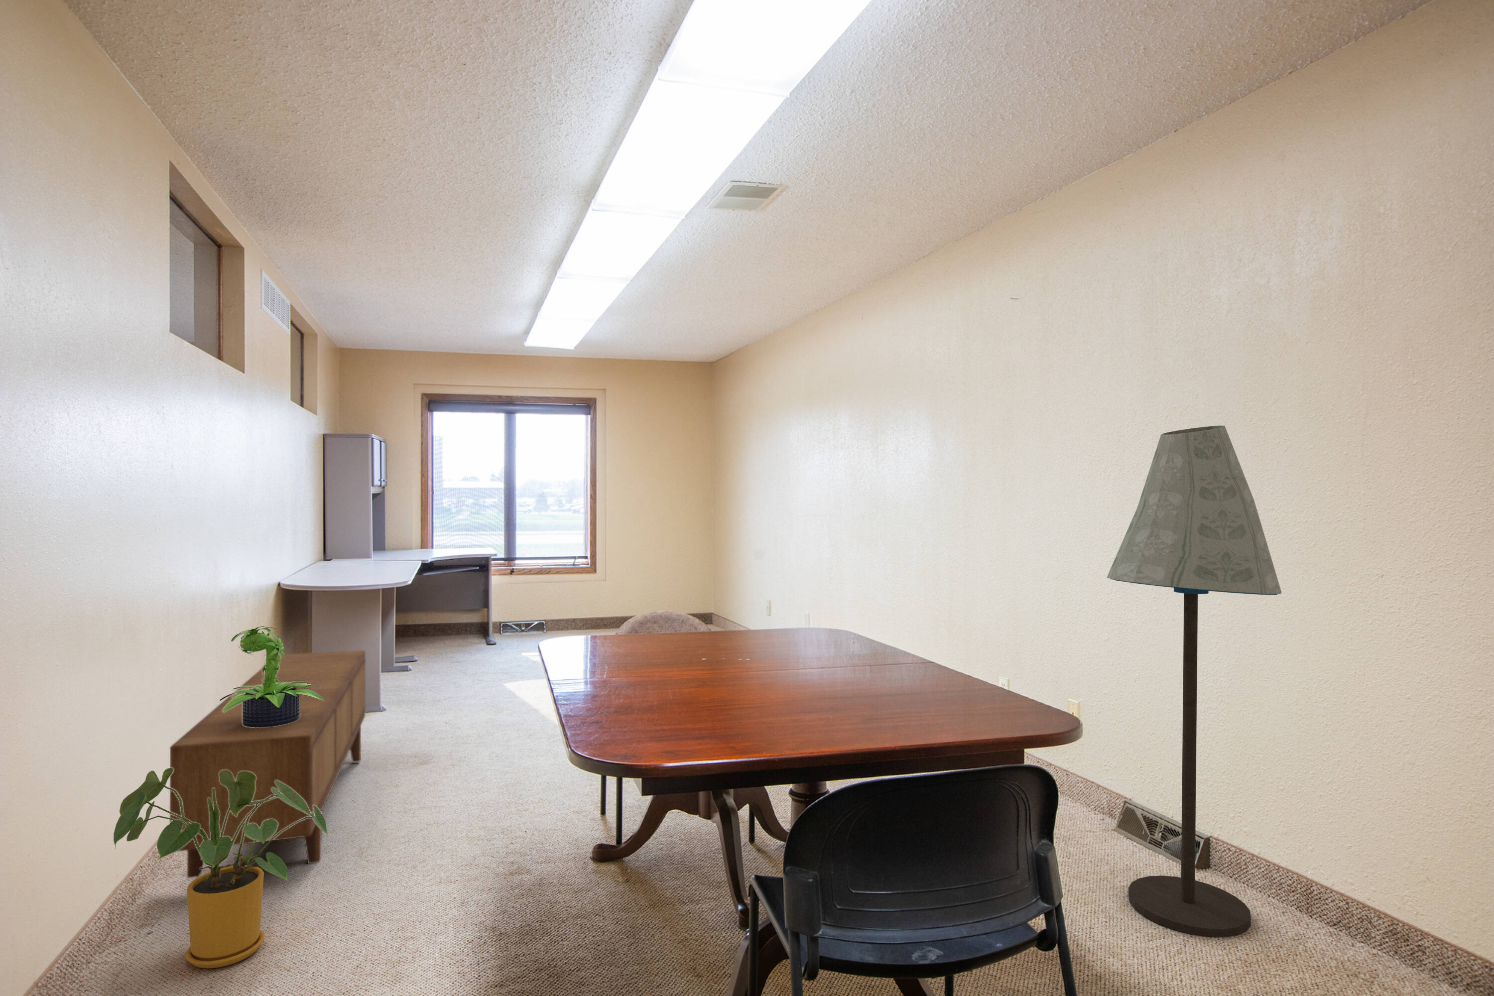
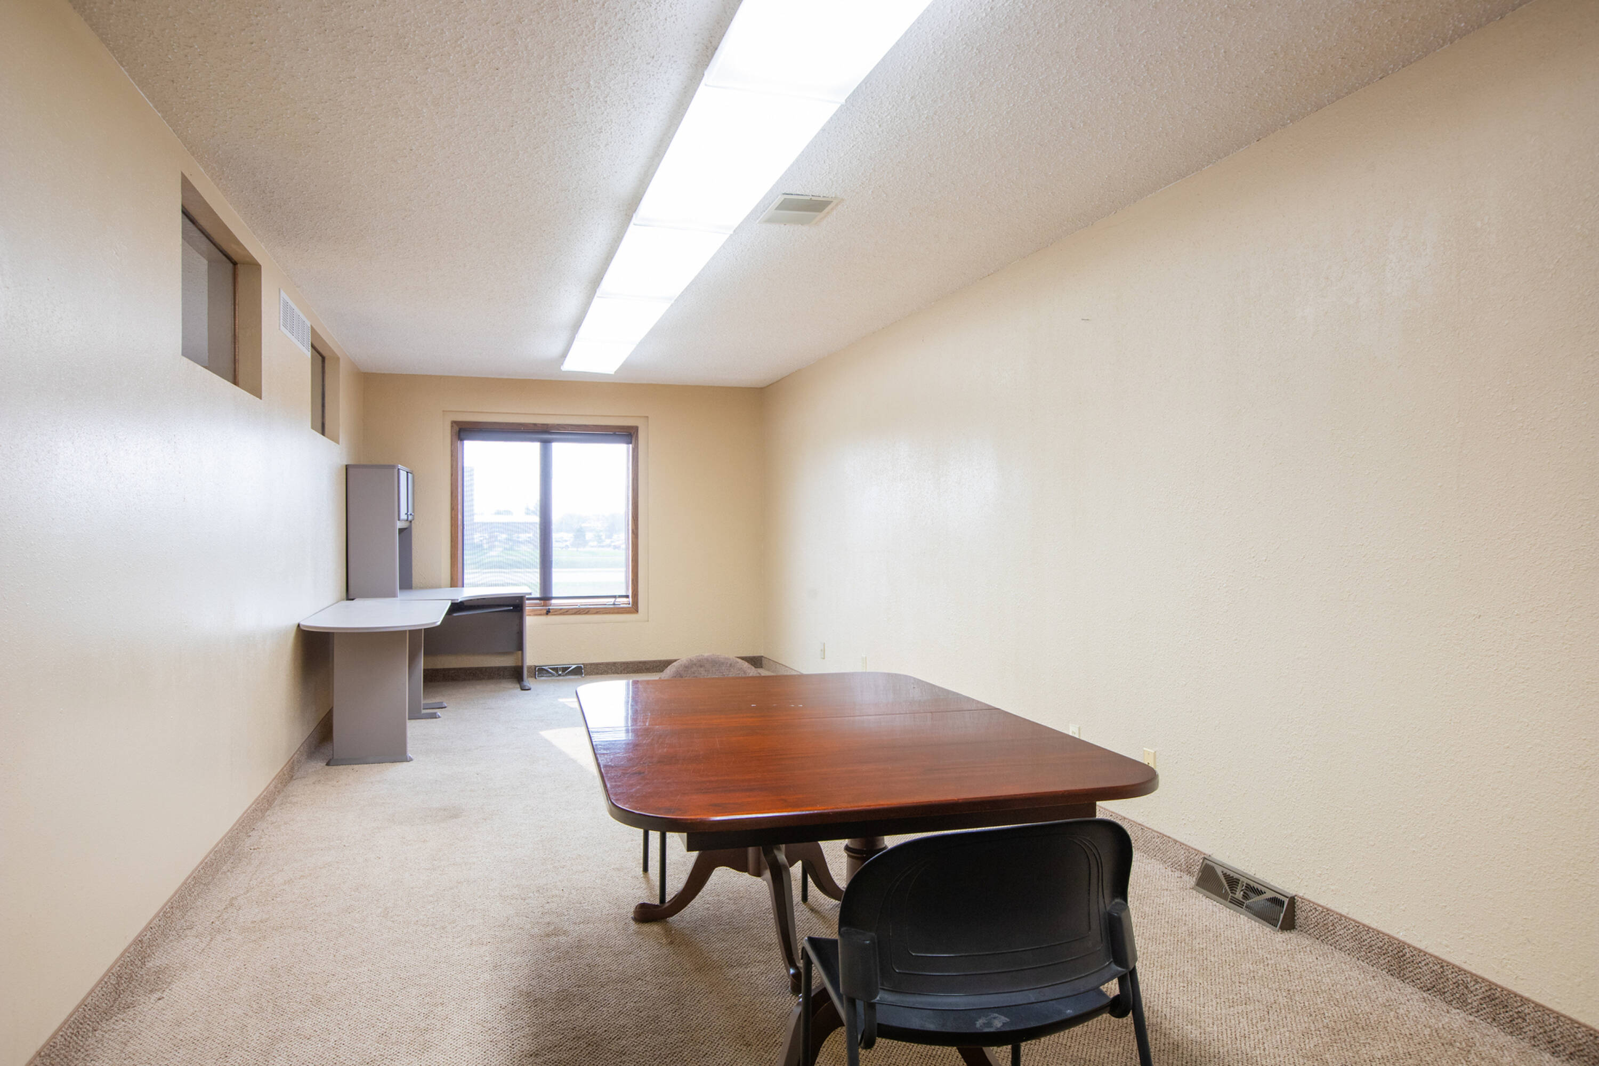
- sideboard (290, 747)
- potted plant (272, 673)
- house plant (218, 865)
- floor lamp (1189, 667)
